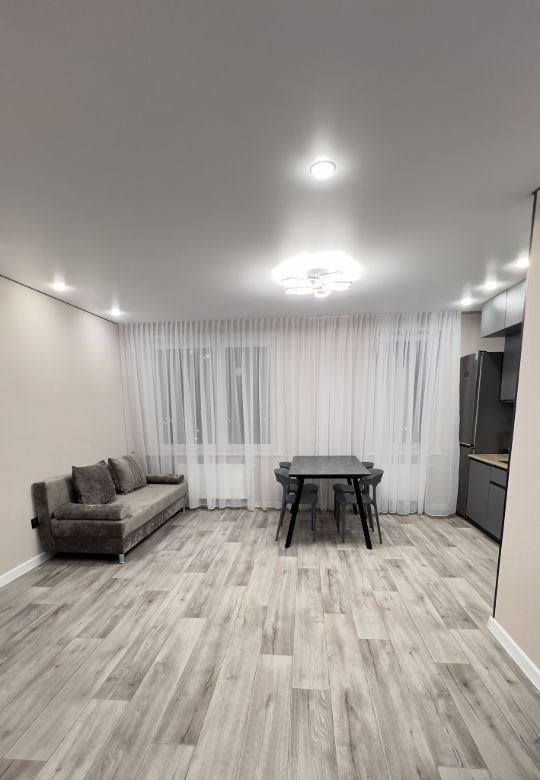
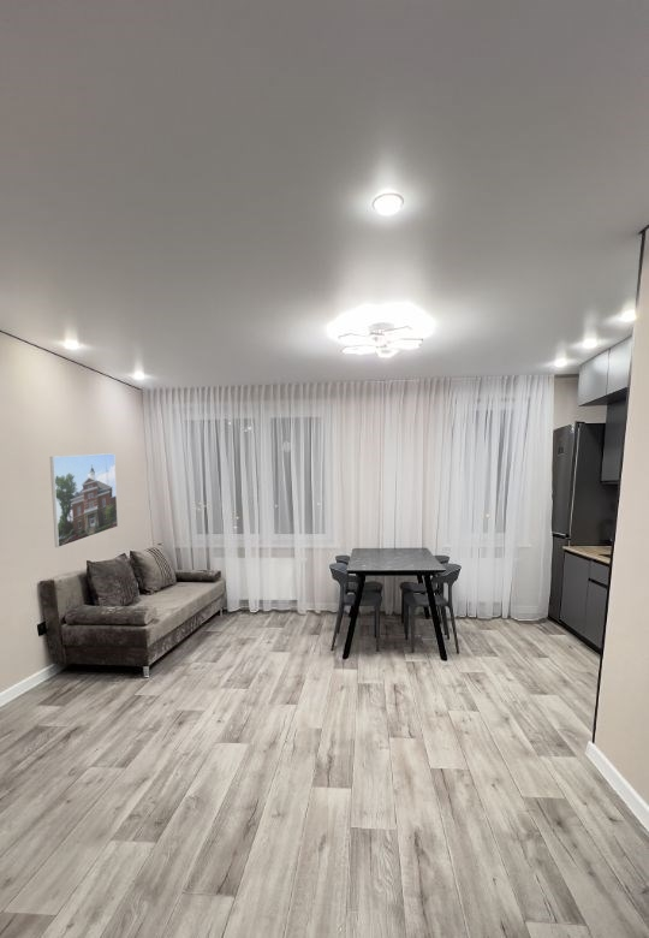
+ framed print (88, 495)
